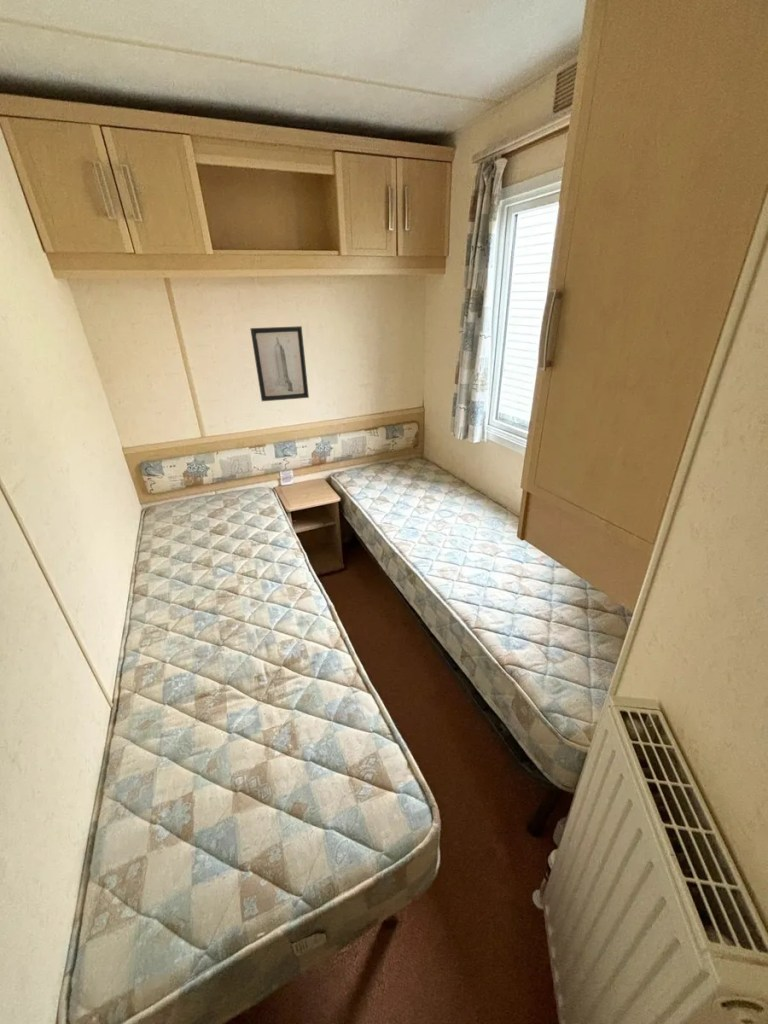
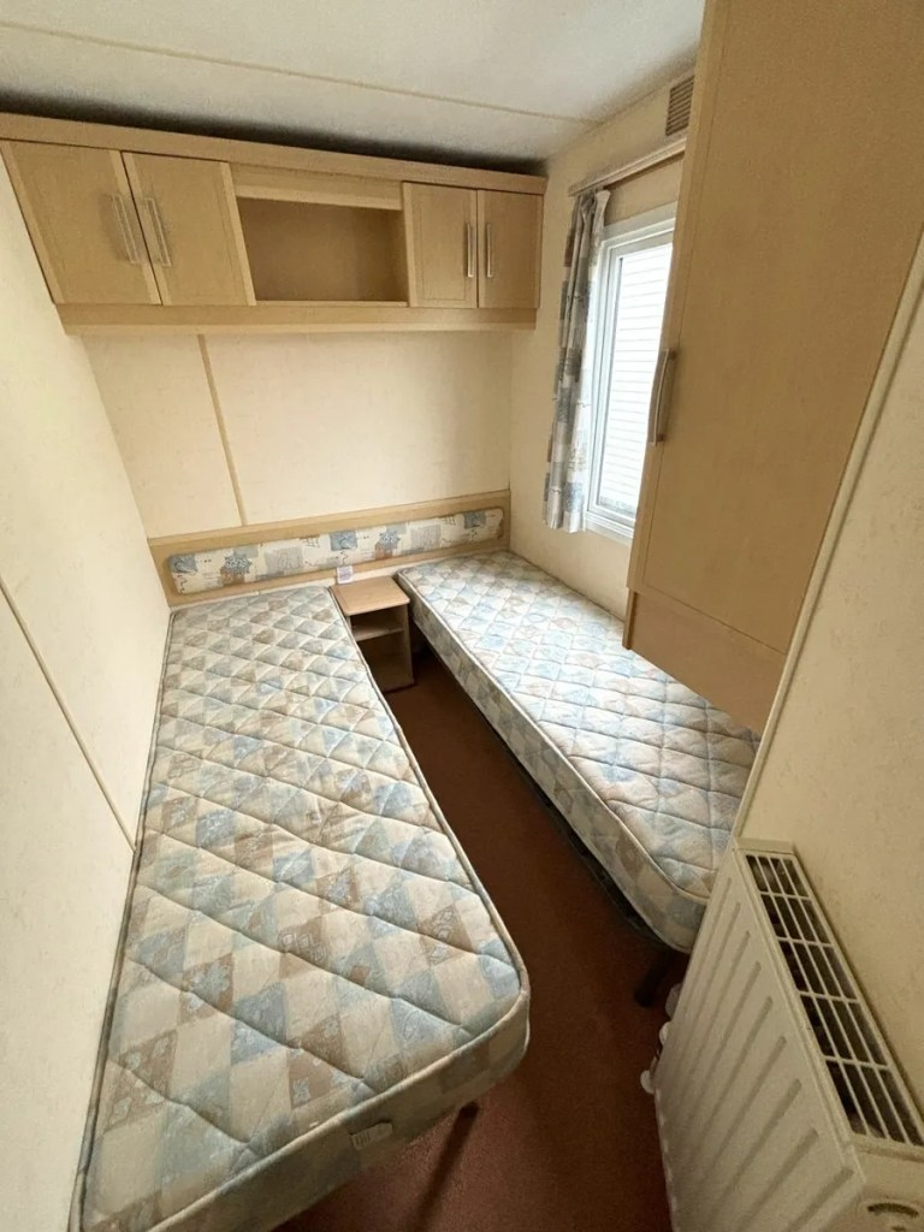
- wall art (281, 364)
